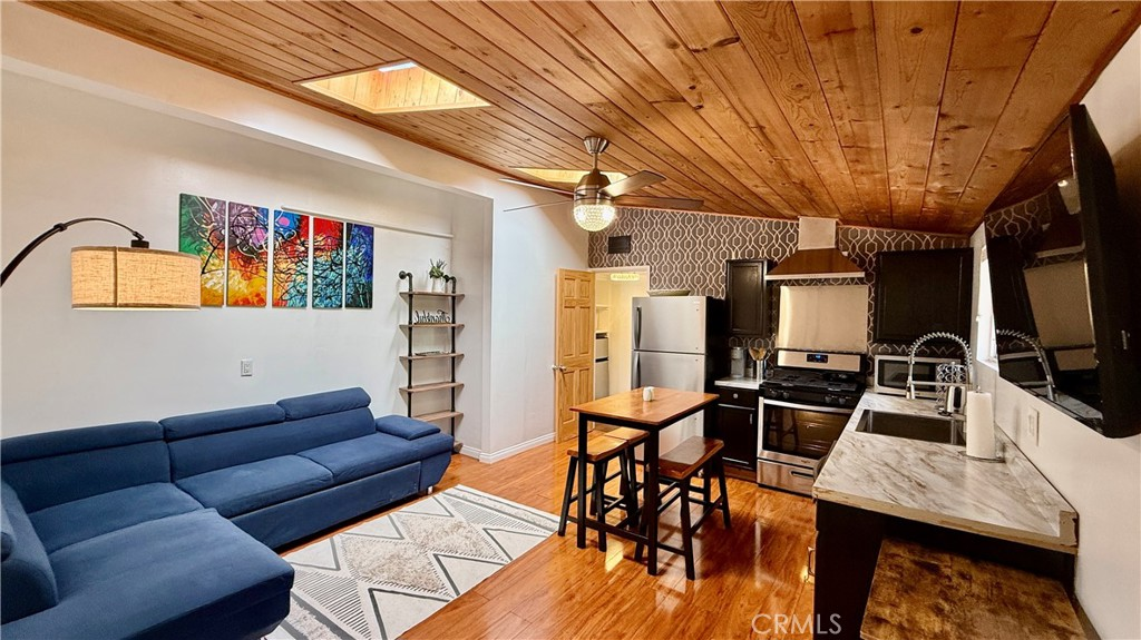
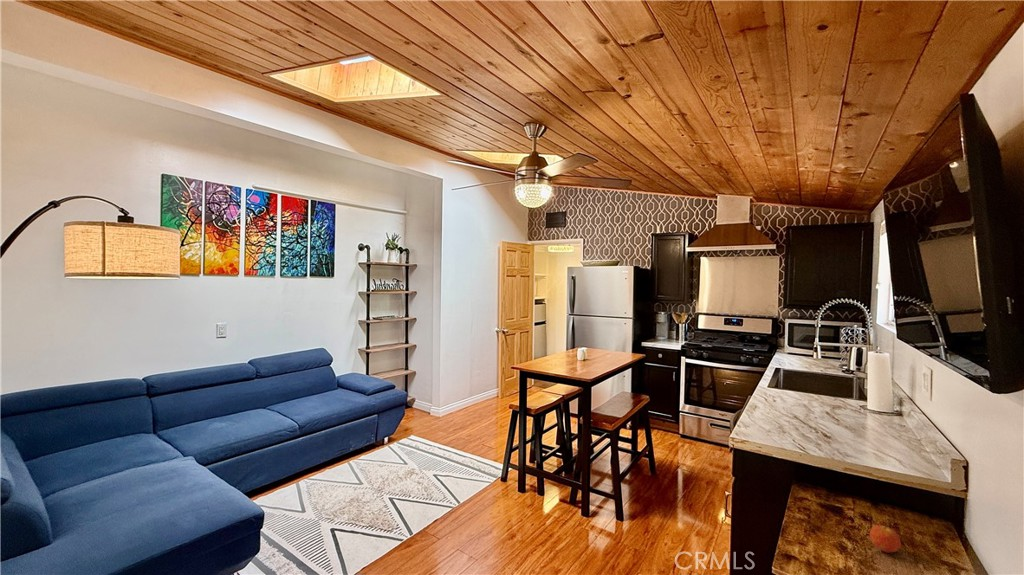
+ fruit (884, 537)
